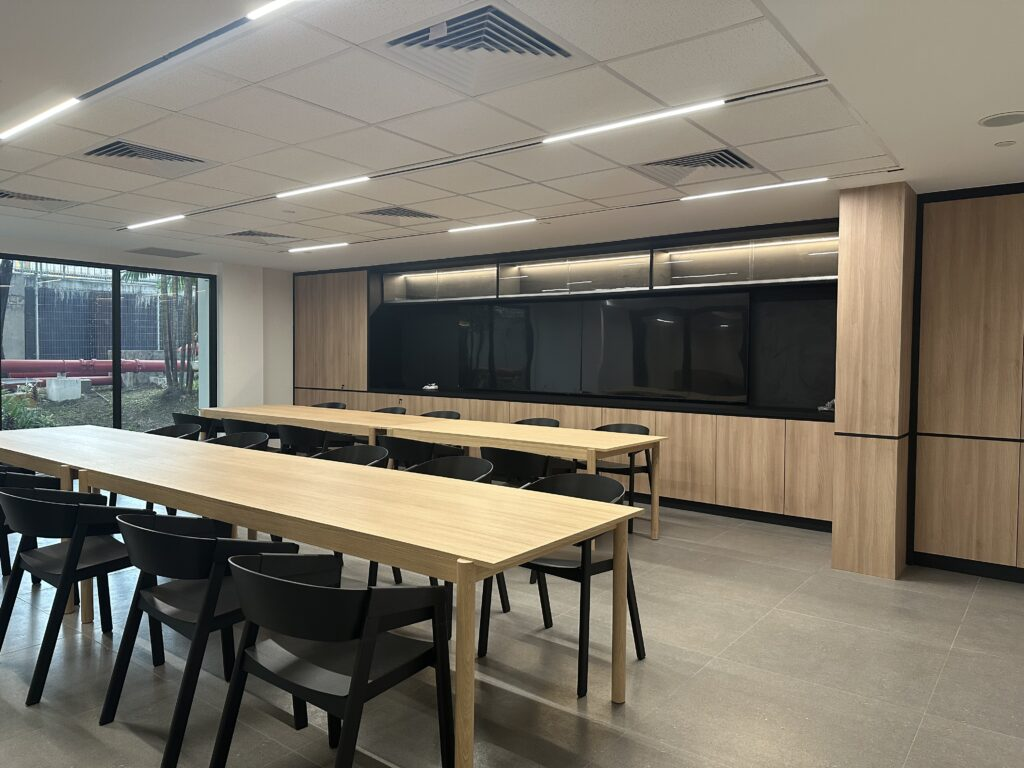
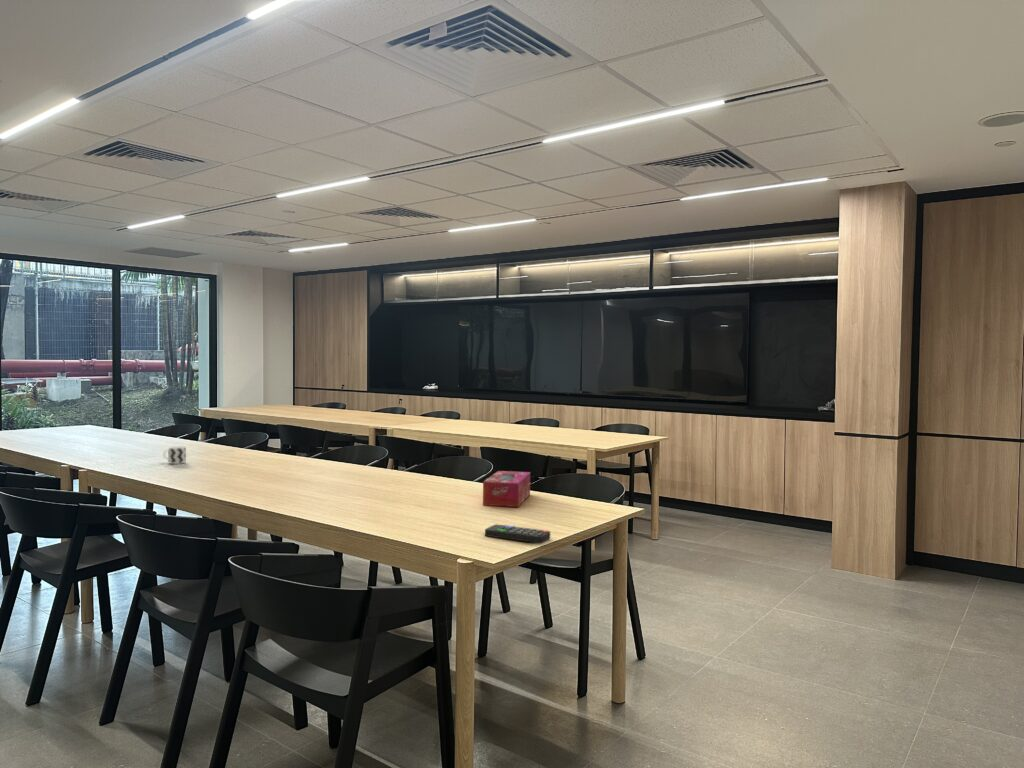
+ remote control (517, 533)
+ tissue box (507, 488)
+ cup (174, 455)
